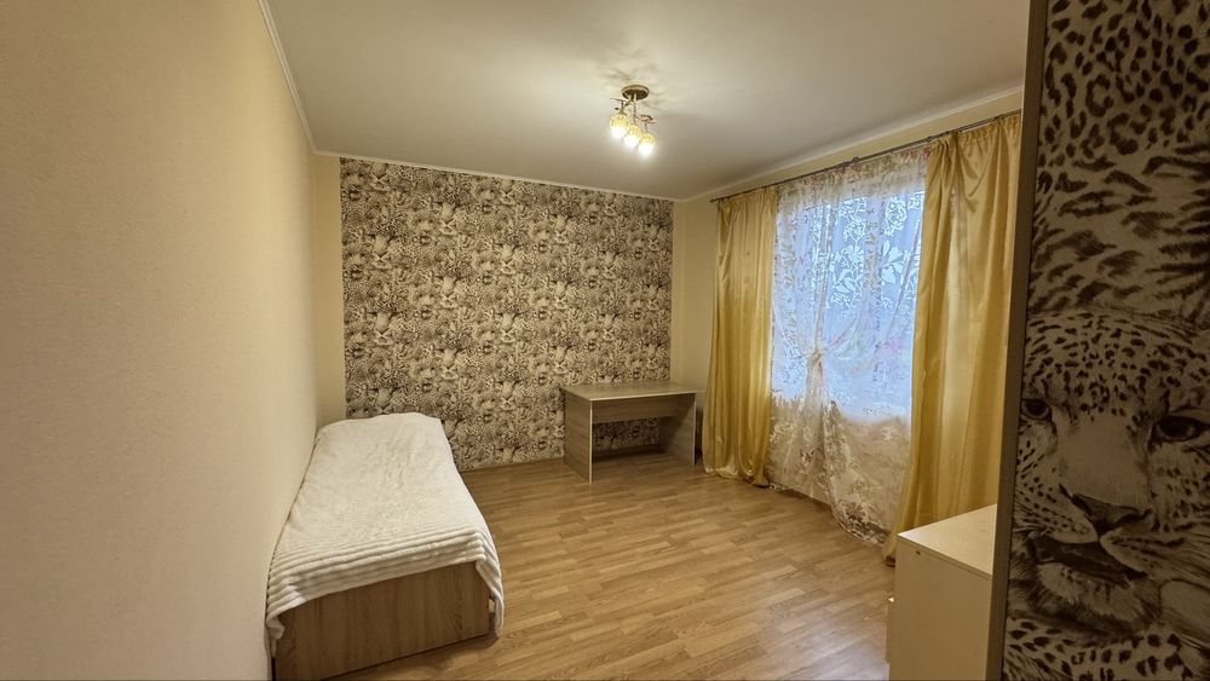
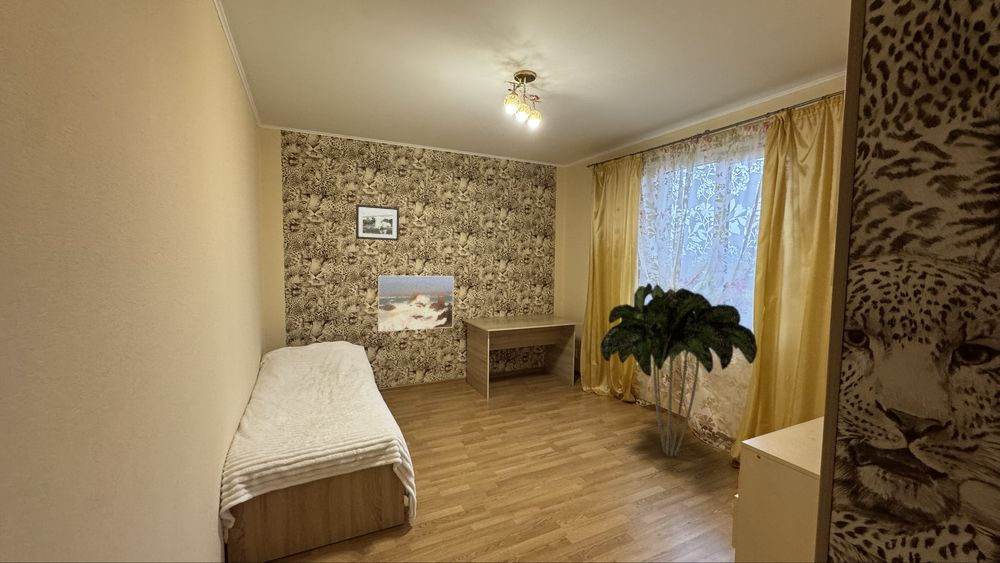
+ picture frame (377, 223)
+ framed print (417, 302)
+ indoor plant (671, 369)
